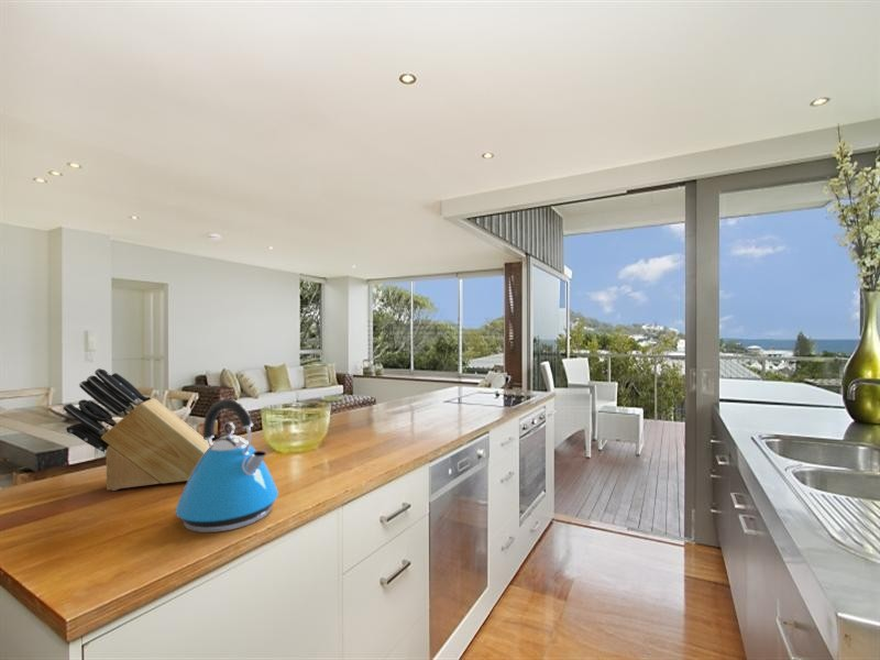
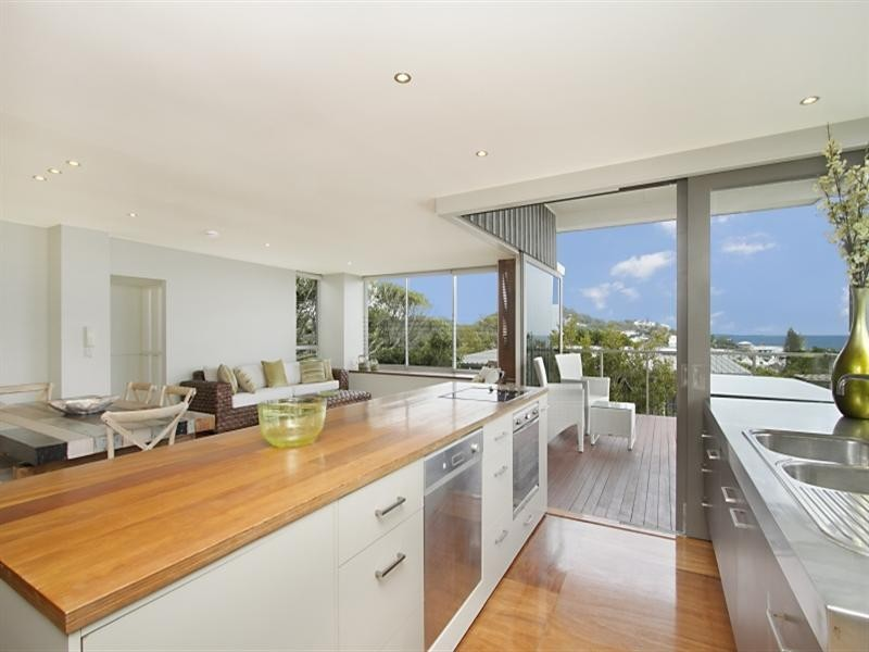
- kettle (227, 455)
- knife block (152, 424)
